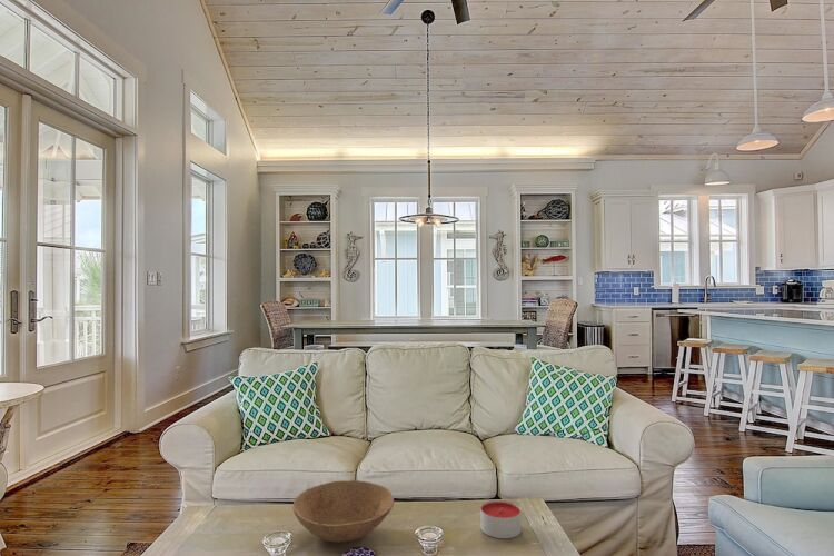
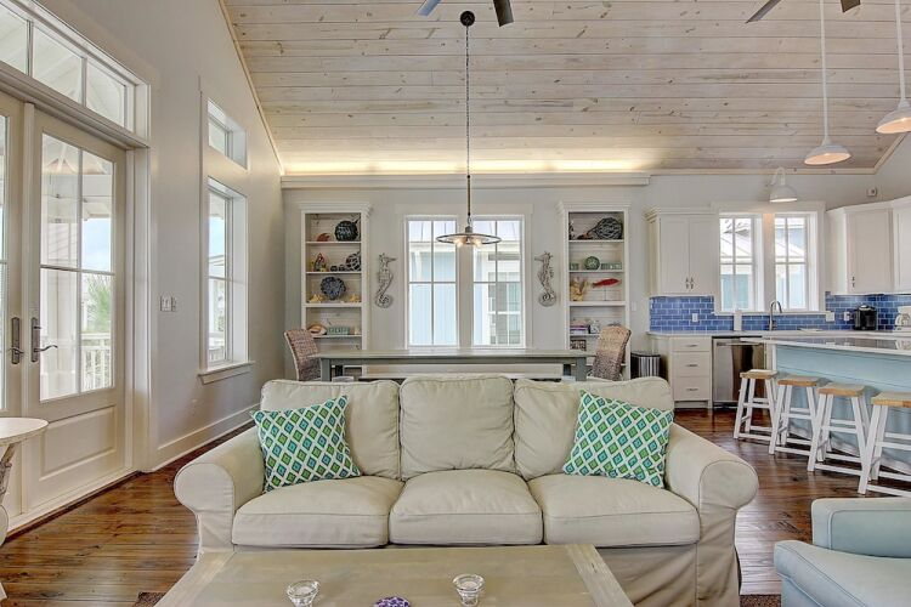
- candle (500, 517)
- bowl (344, 516)
